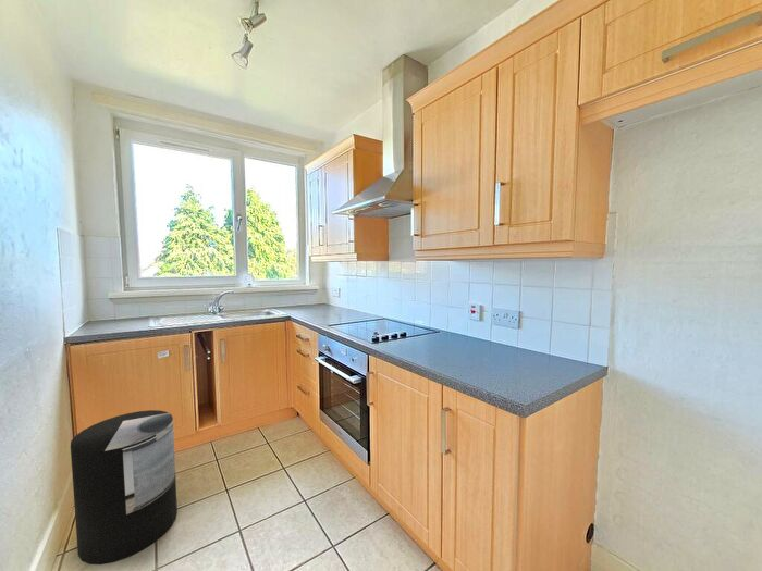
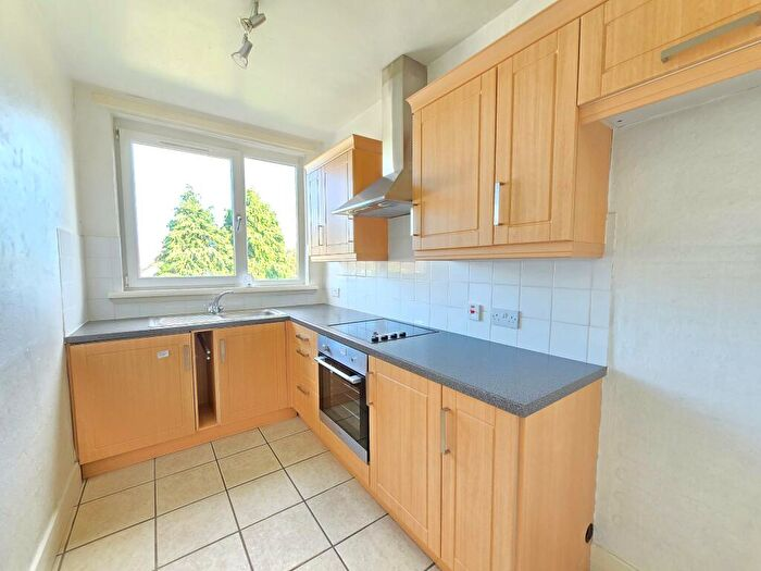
- trash can (128, 479)
